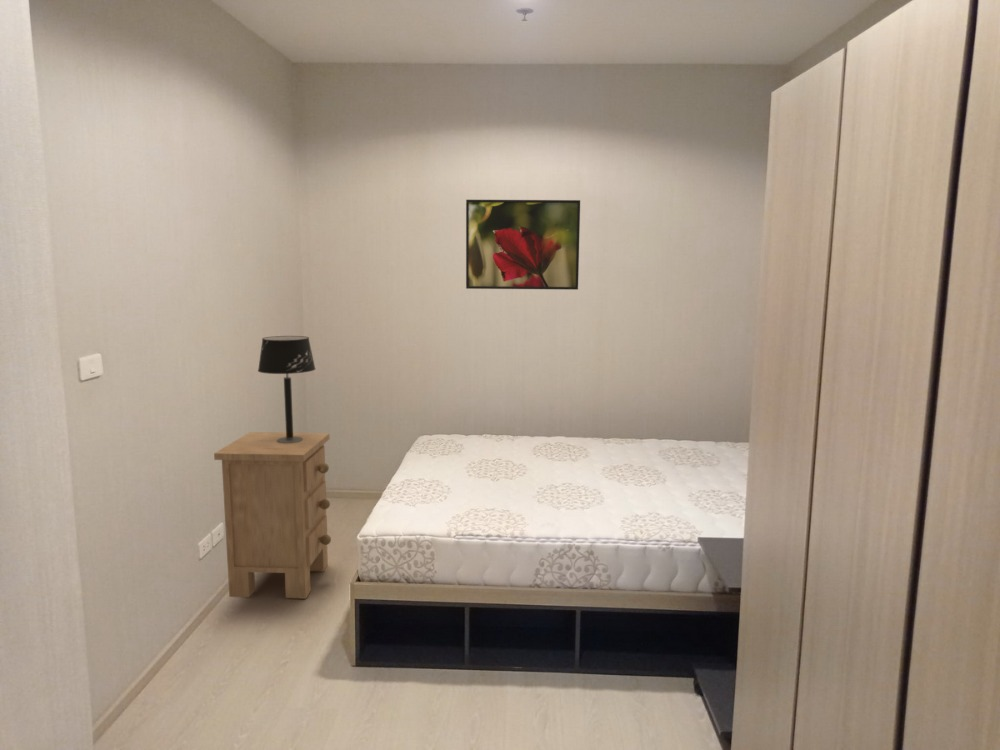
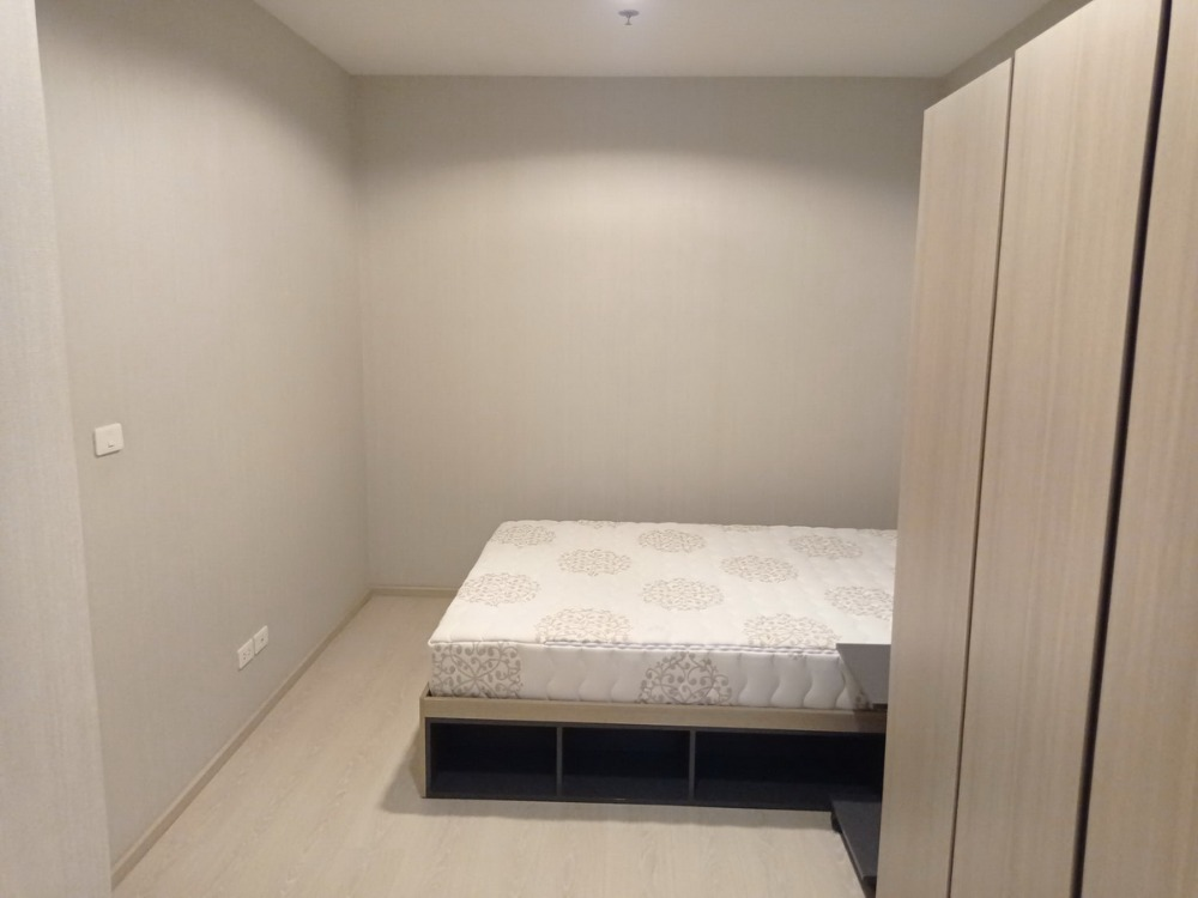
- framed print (522, 244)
- nightstand (283, 512)
- table lamp (287, 389)
